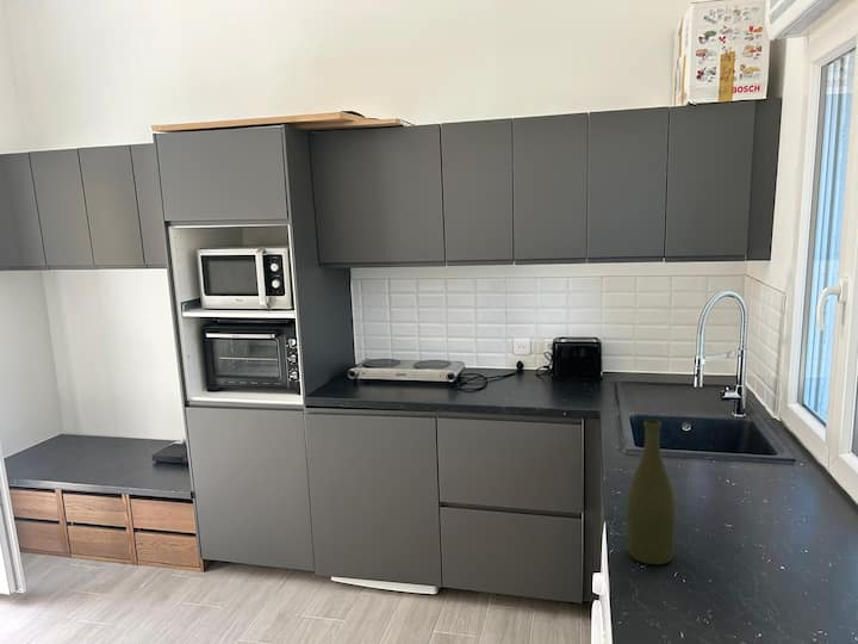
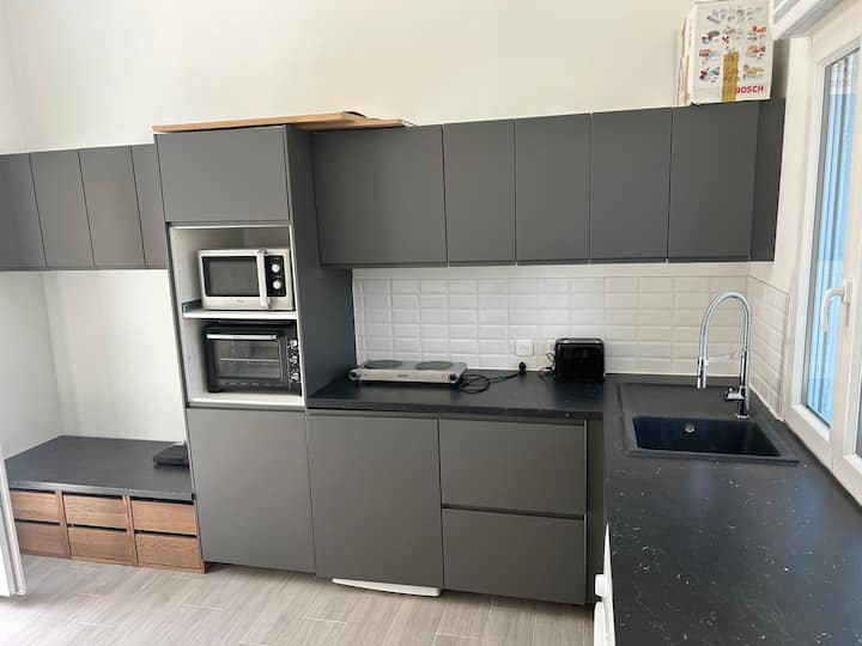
- bottle (651, 489)
